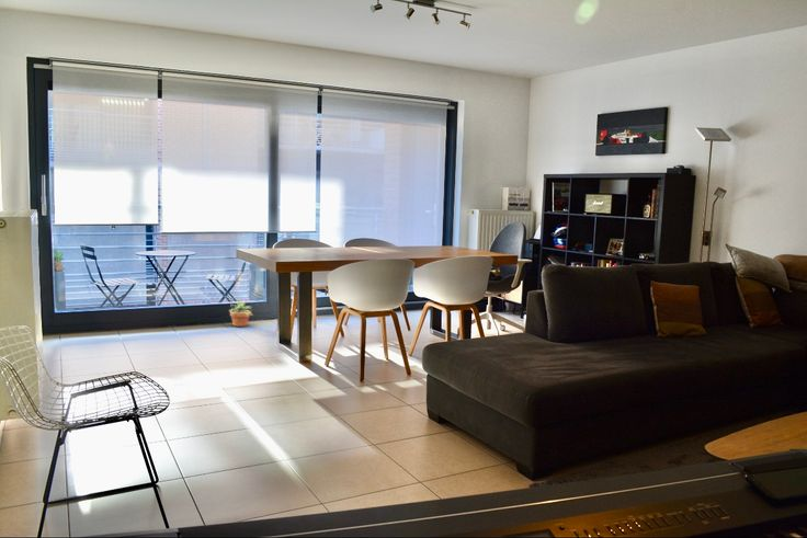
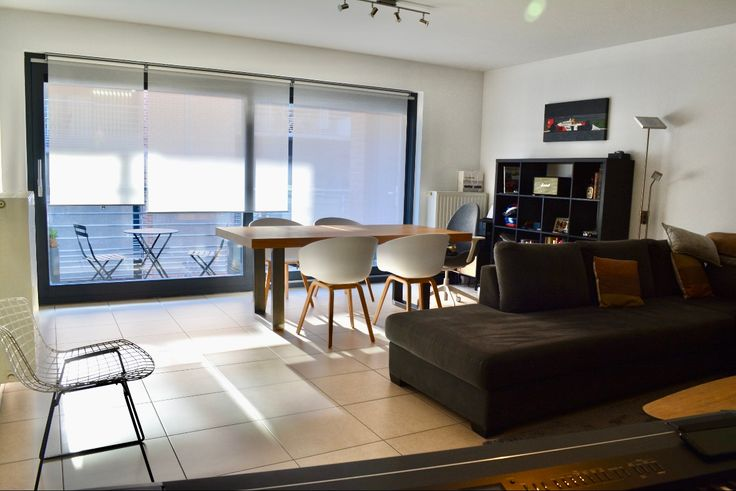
- potted plant (240, 312)
